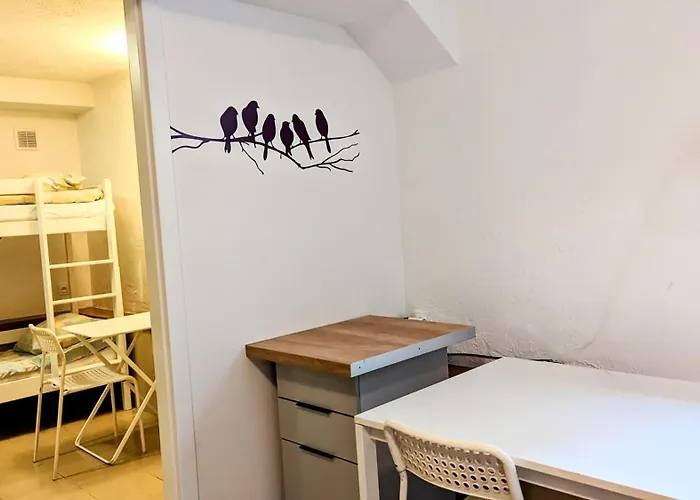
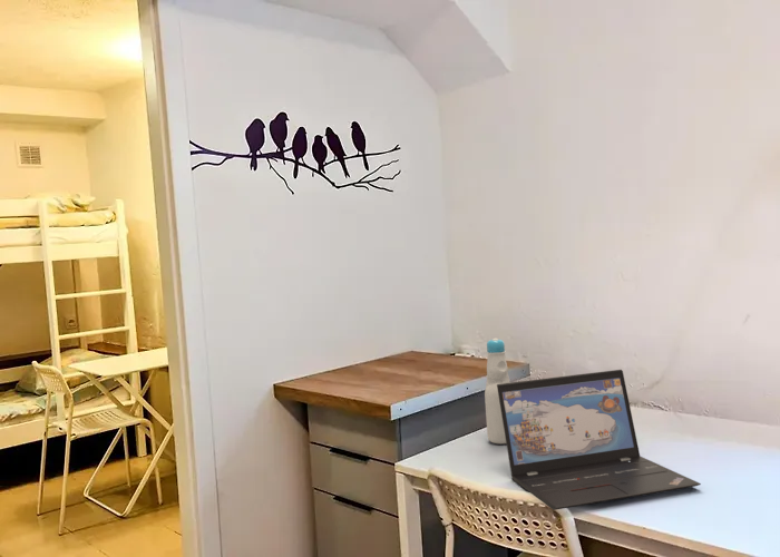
+ laptop (592, 432)
+ bottle (497, 389)
